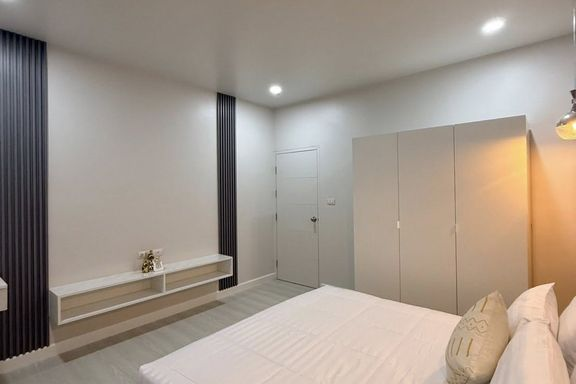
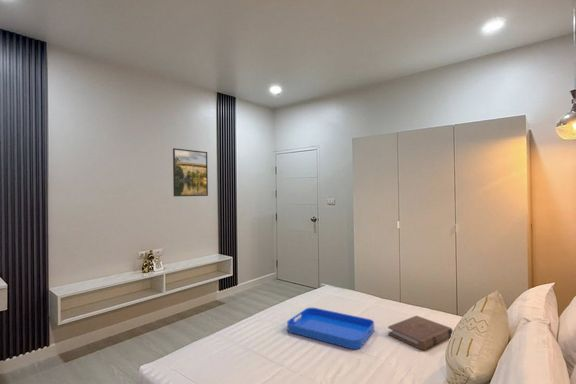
+ book (420, 331)
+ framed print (191, 173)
+ serving tray (330, 325)
